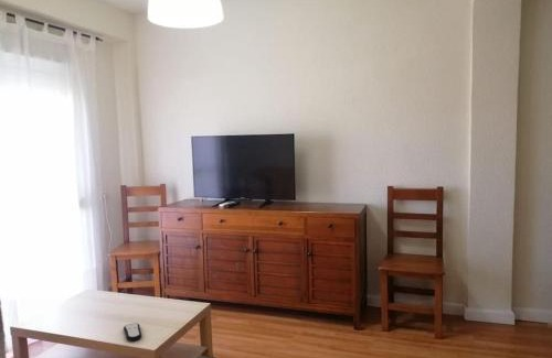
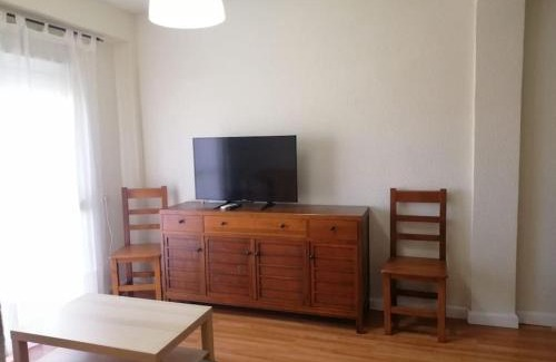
- remote control (132, 332)
